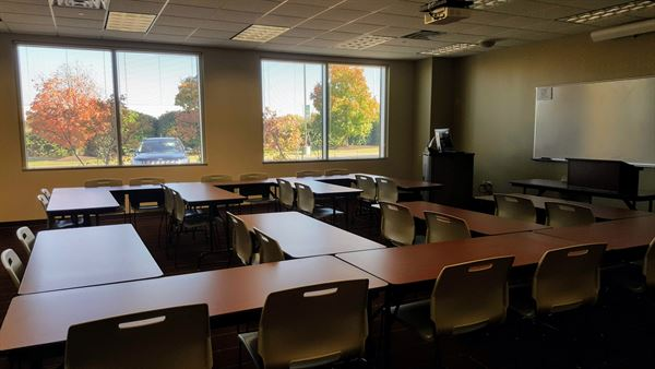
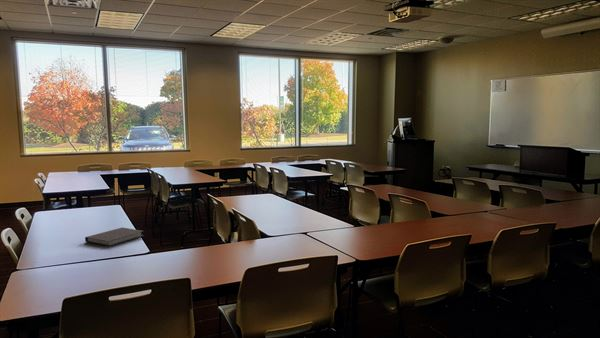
+ notebook (115, 236)
